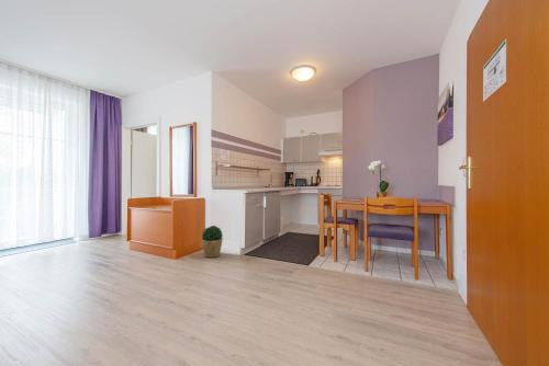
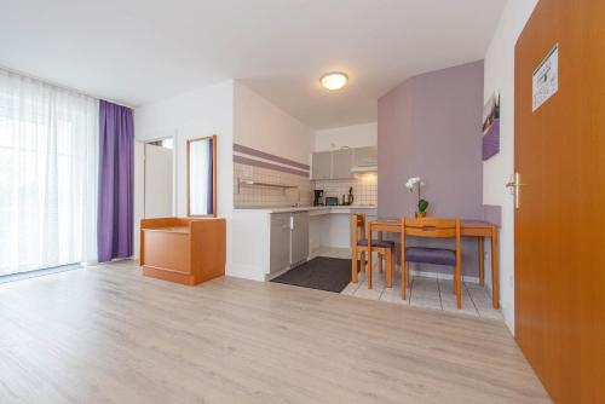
- potted plant (212, 240)
